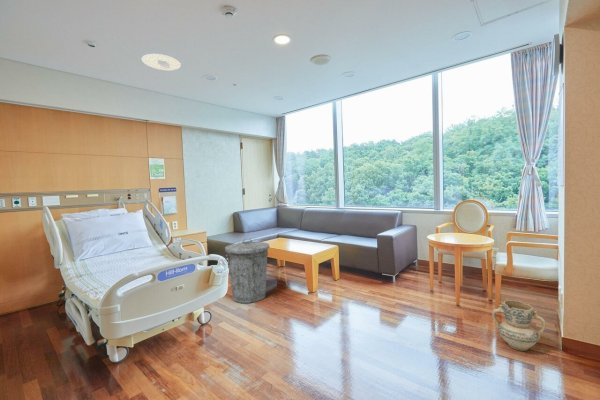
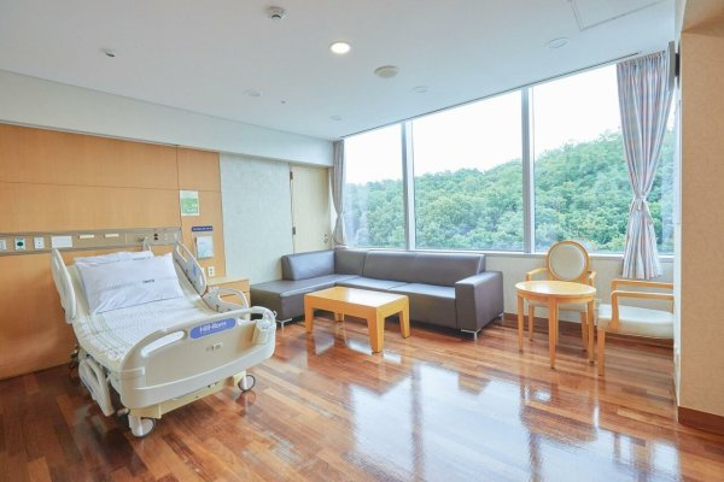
- ceramic jug (517, 325)
- trash can (248, 267)
- recessed light (161, 60)
